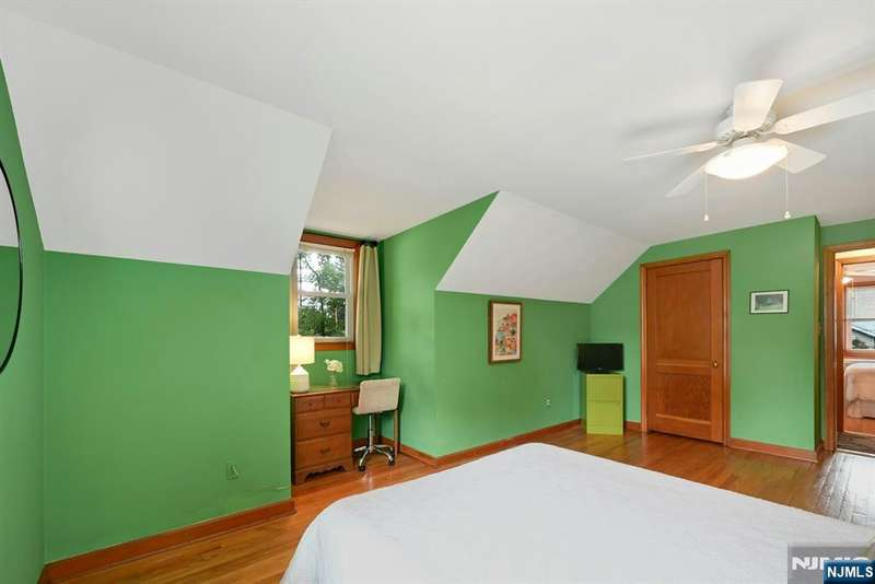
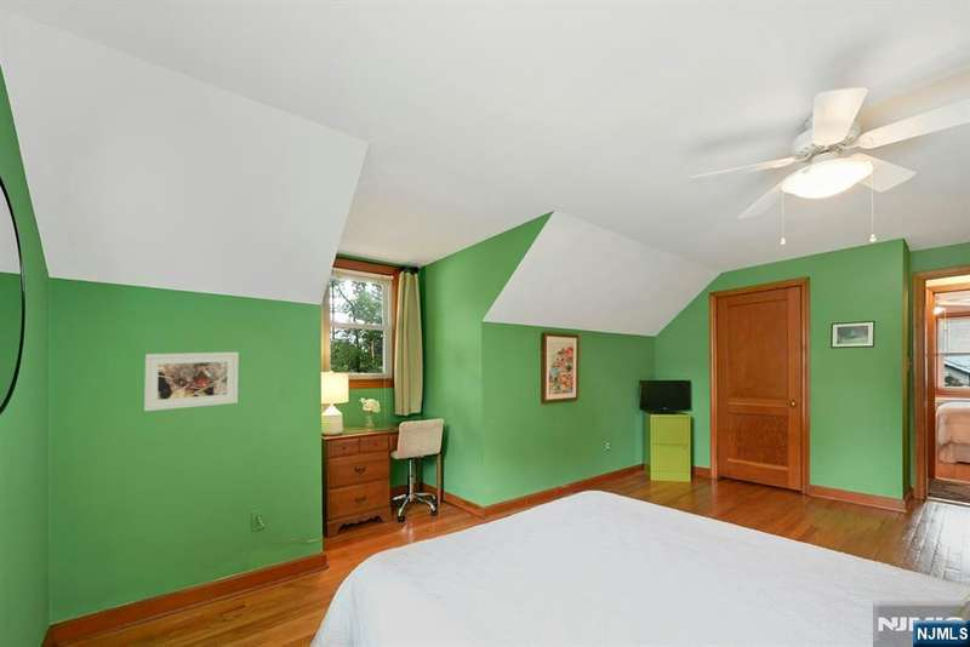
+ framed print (193, 379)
